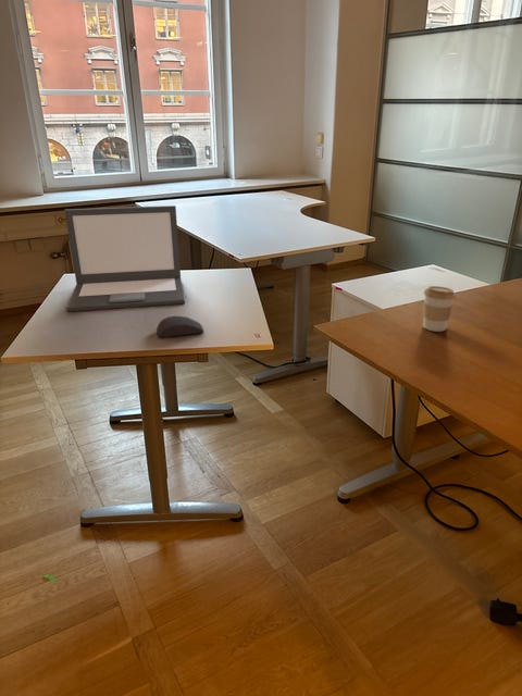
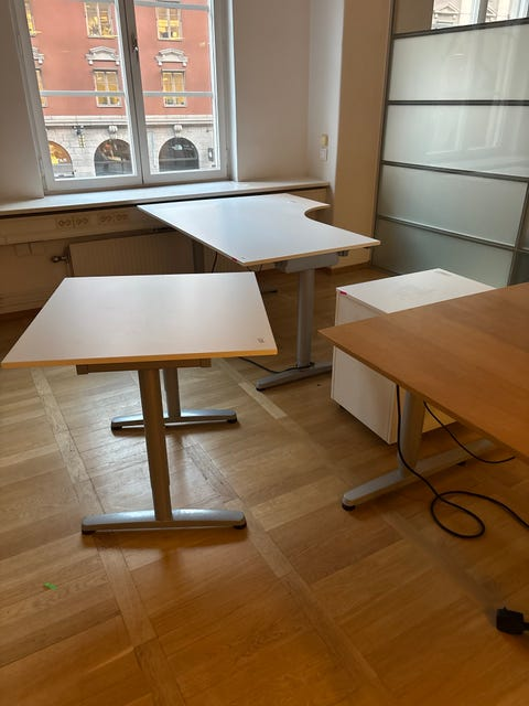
- coffee cup (437, 307)
- laptop (124, 256)
- computer mouse (179, 325)
